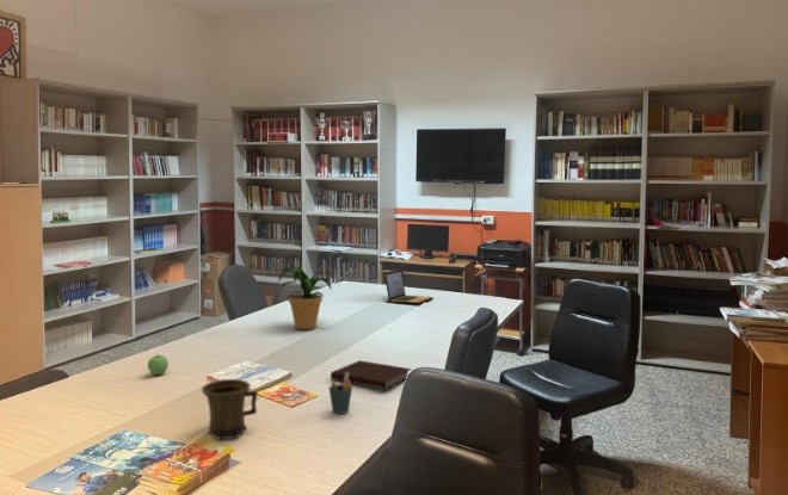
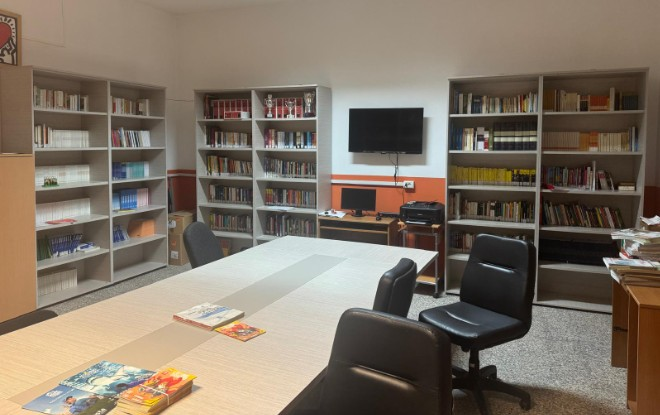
- laptop (404, 285)
- notebook (371, 373)
- mug (227, 409)
- pen holder (340, 392)
- apple (158, 364)
- potted plant (304, 297)
